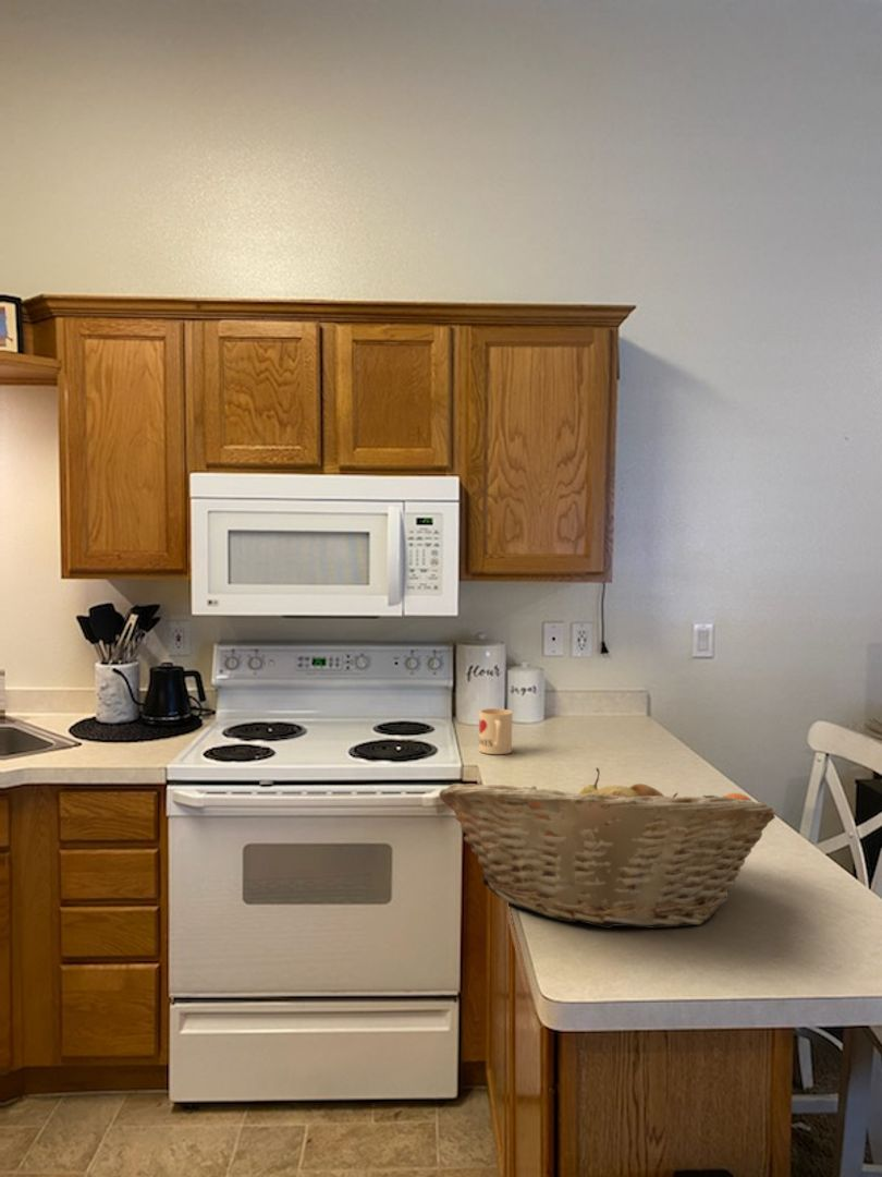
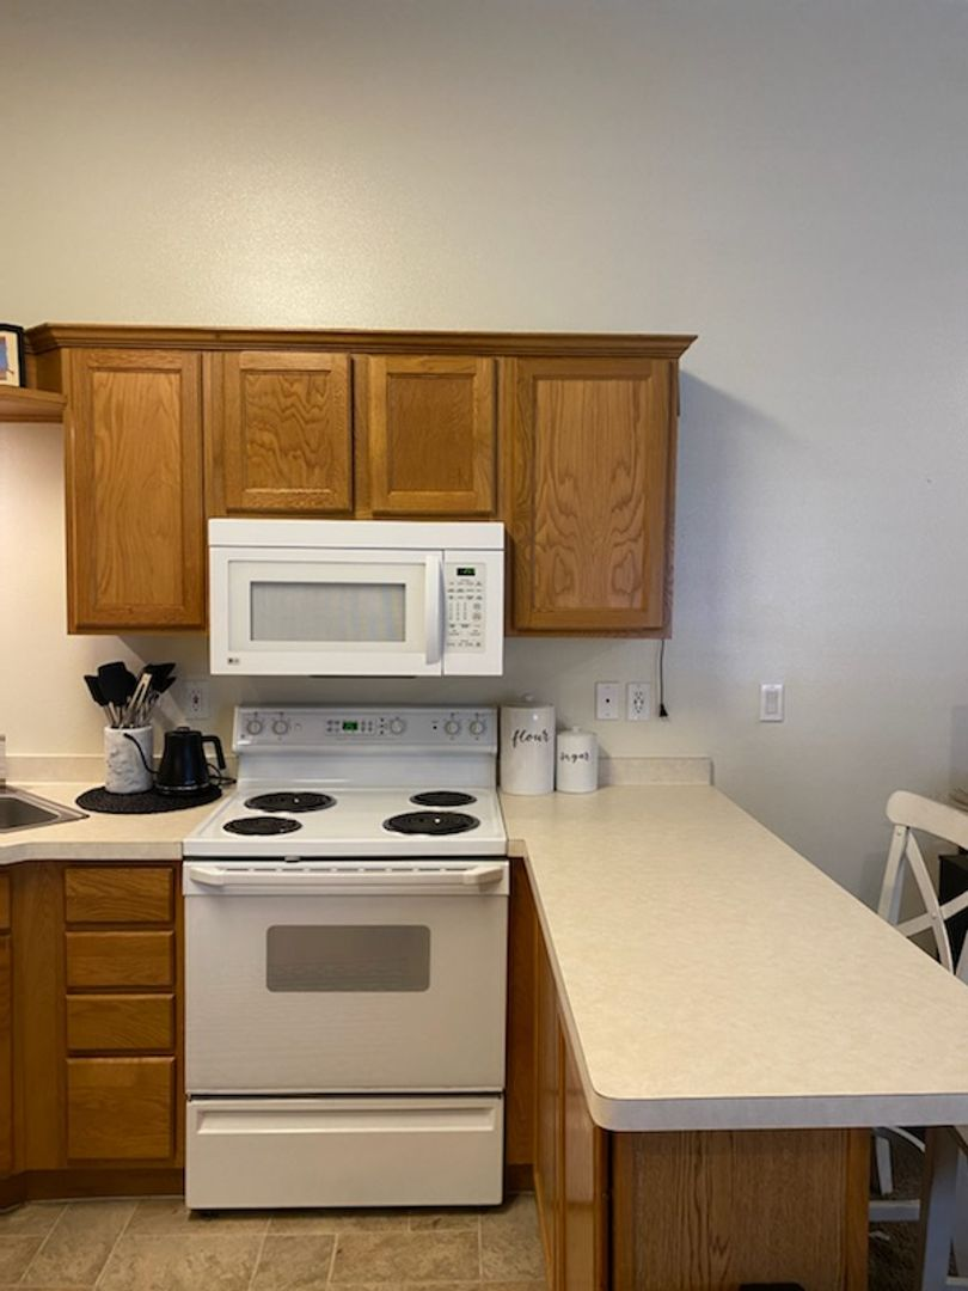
- mug (495, 732)
- fruit basket (600, 828)
